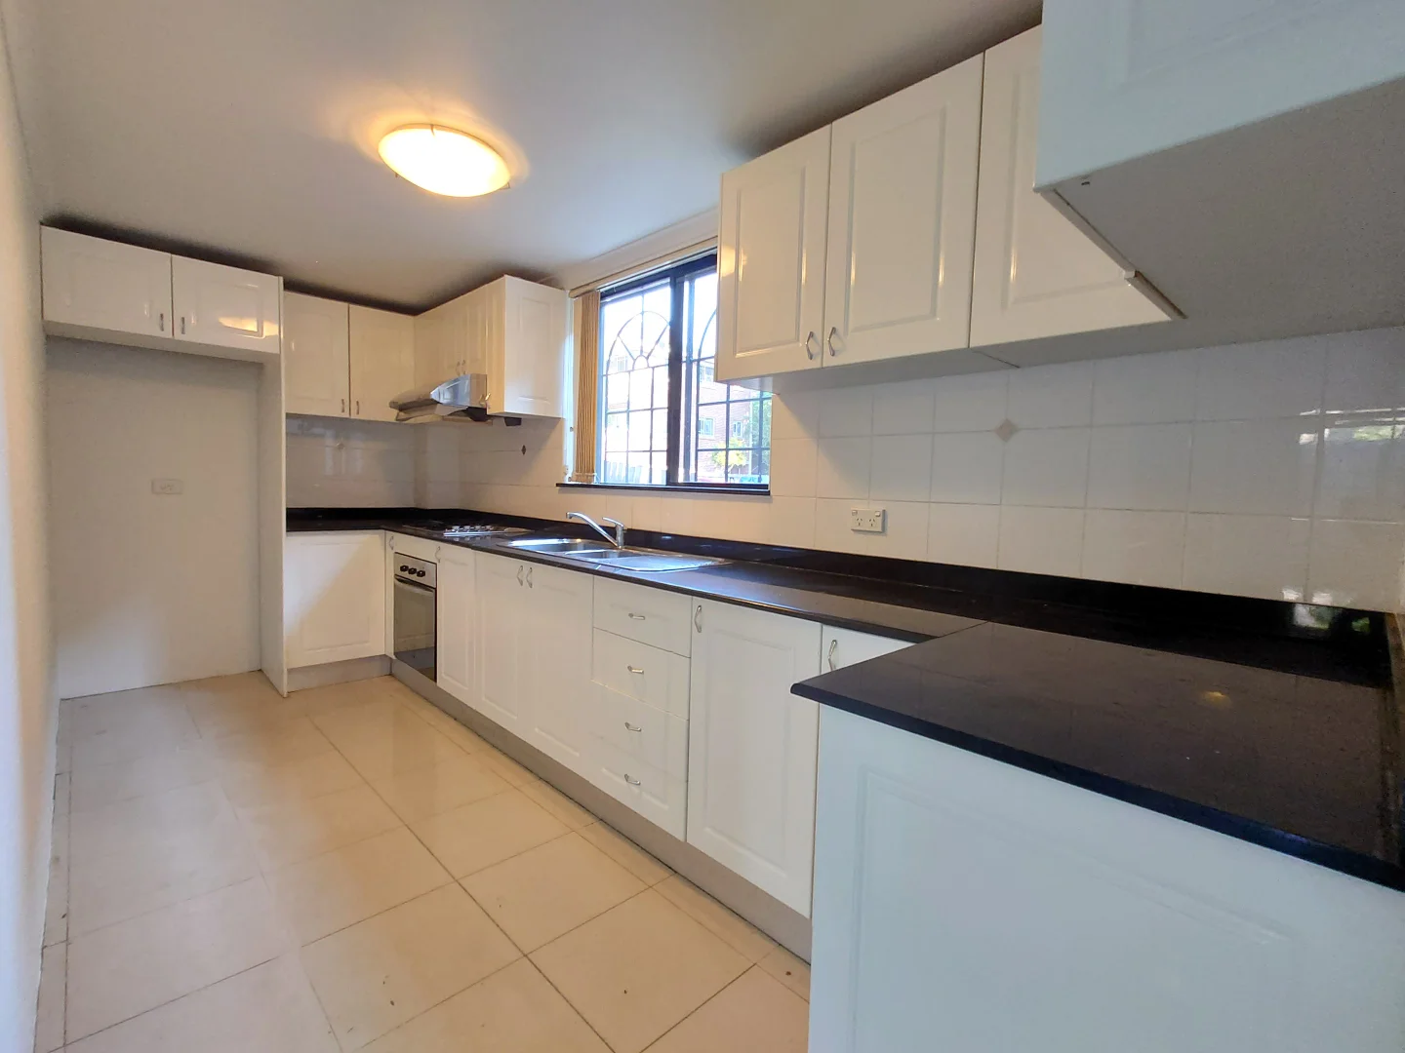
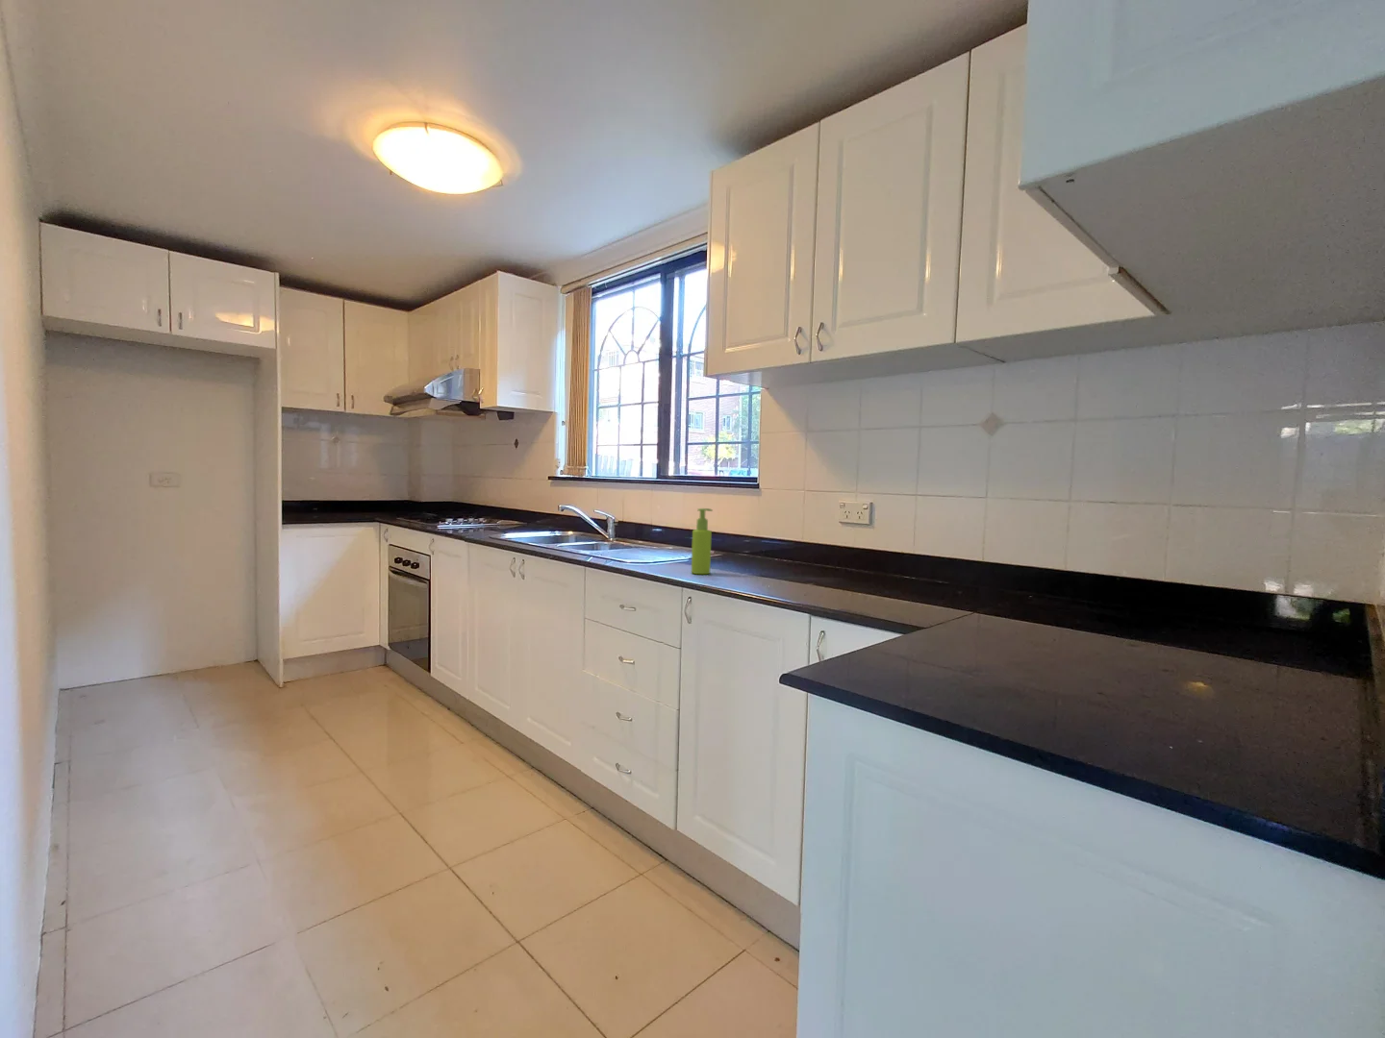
+ soap dispenser (702, 540)
